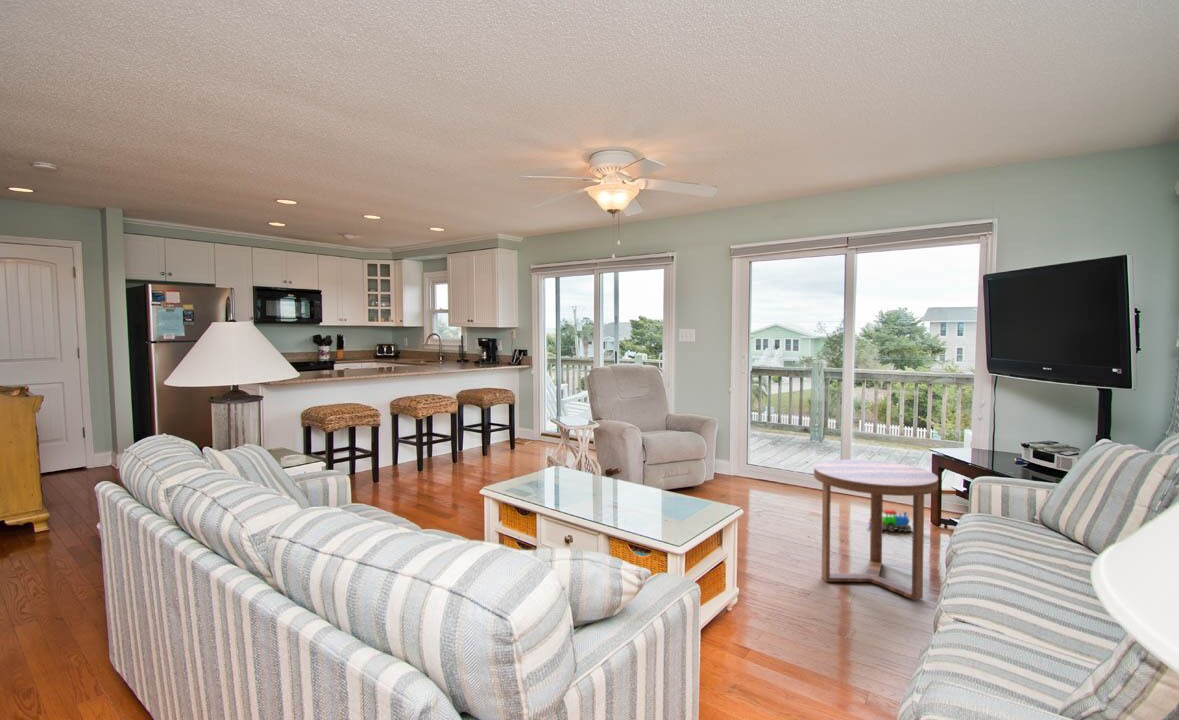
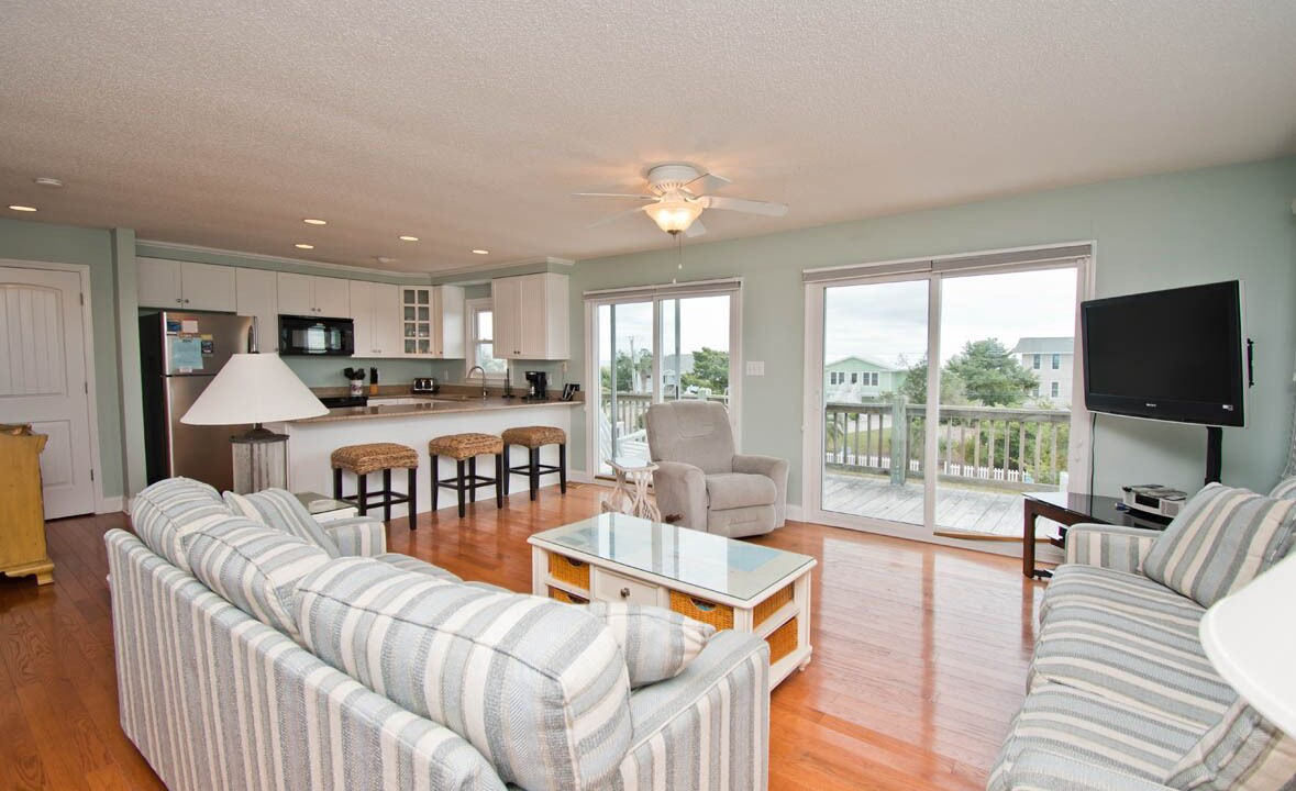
- toy train (890, 520)
- side table (872, 525)
